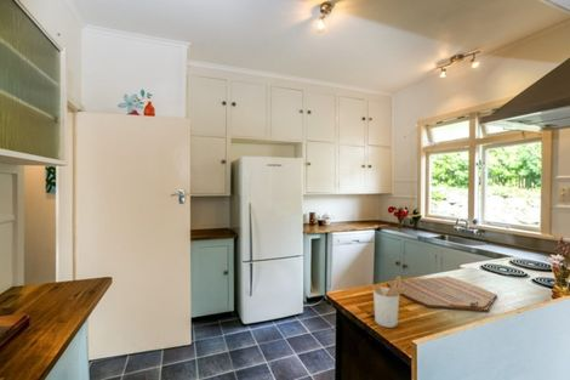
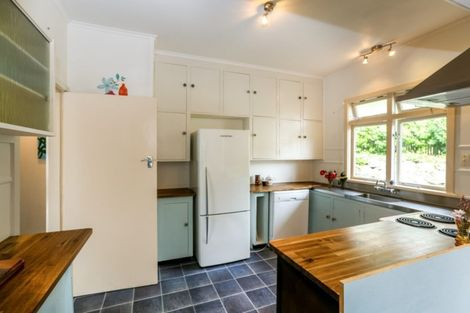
- utensil holder (389, 301)
- cutting board (448, 291)
